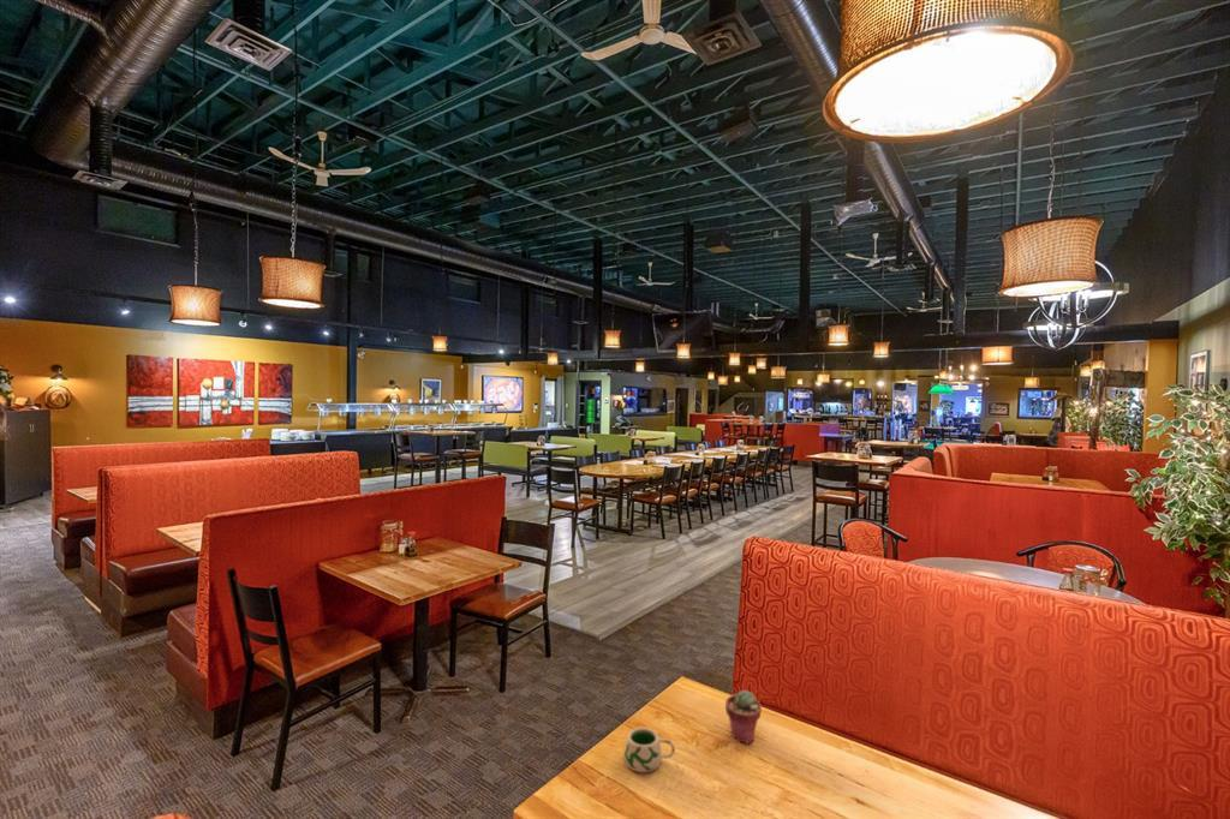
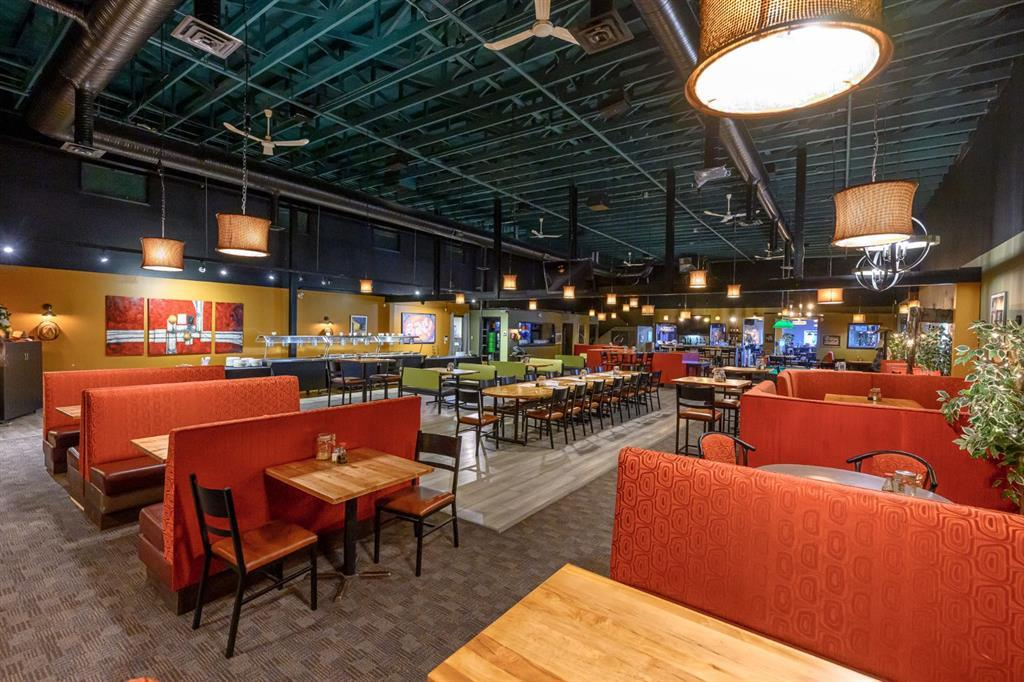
- mug (649, 748)
- potted succulent (742, 712)
